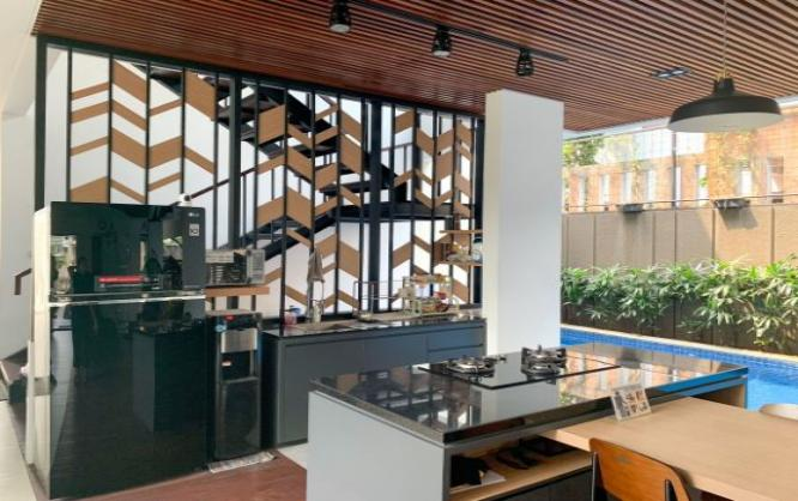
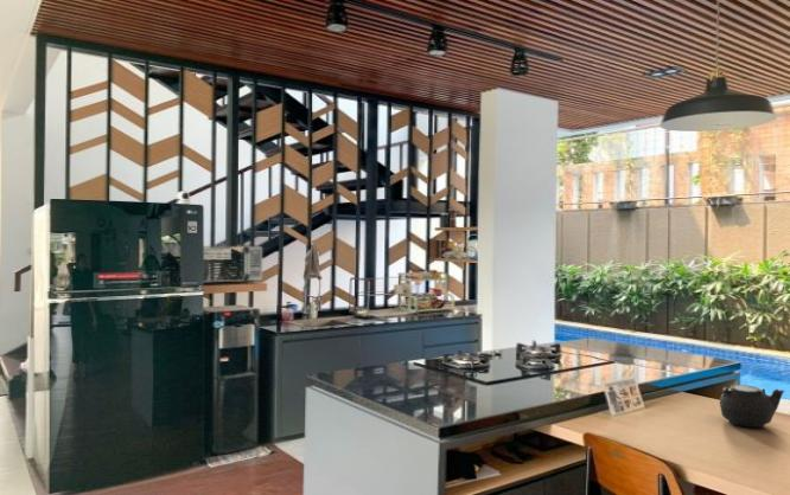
+ teapot (751, 405)
